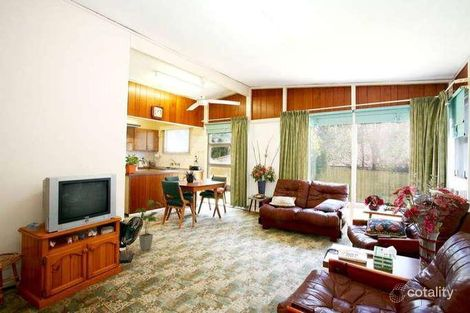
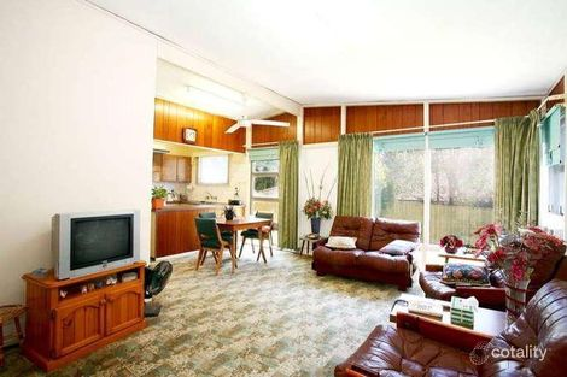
- house plant (149, 223)
